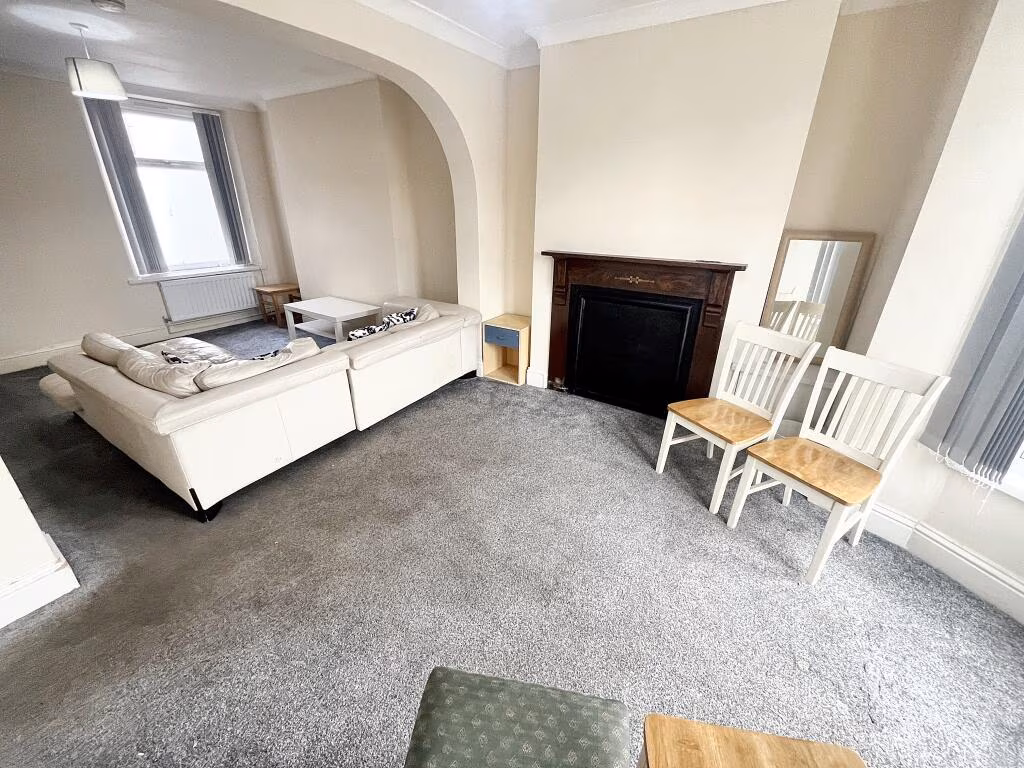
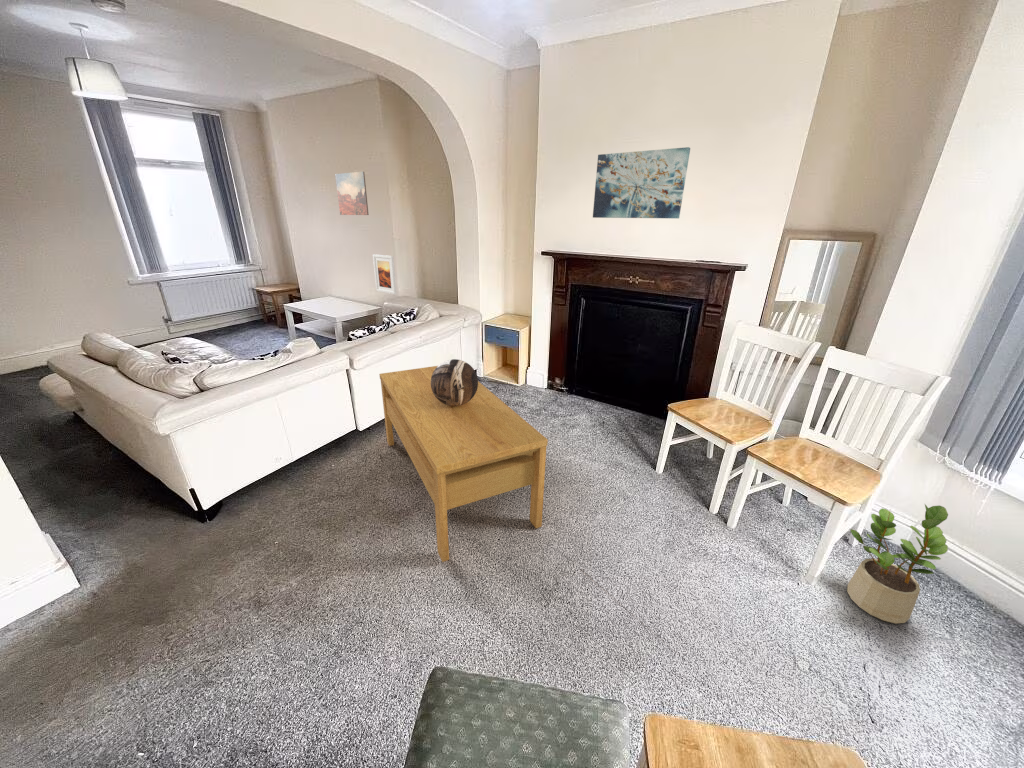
+ coffee table (450, 440)
+ decorative bowl (454, 382)
+ wall art (637, 185)
+ wall art (351, 194)
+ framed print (384, 274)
+ potted plant (888, 550)
